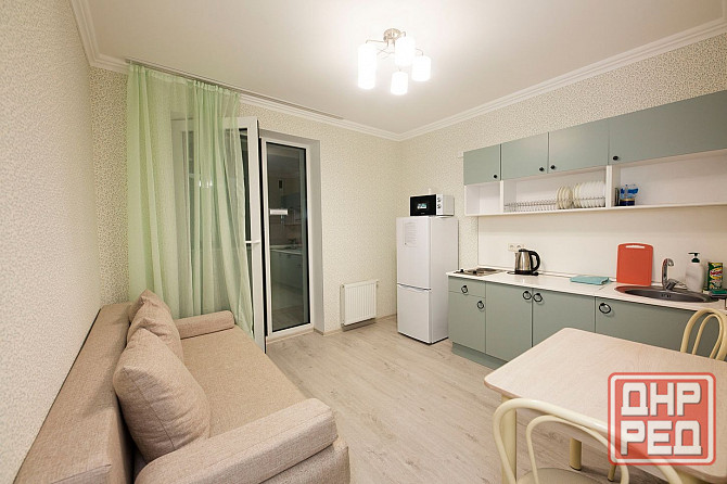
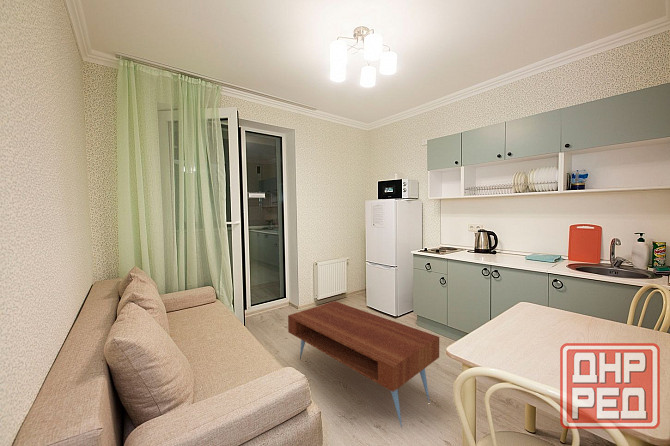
+ coffee table (356, 352)
